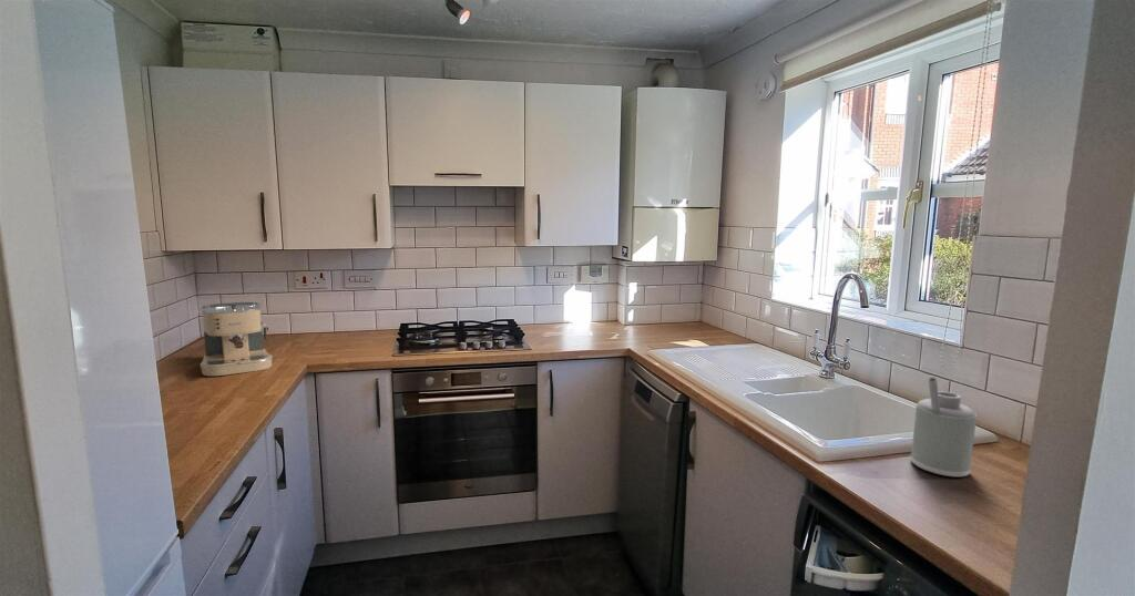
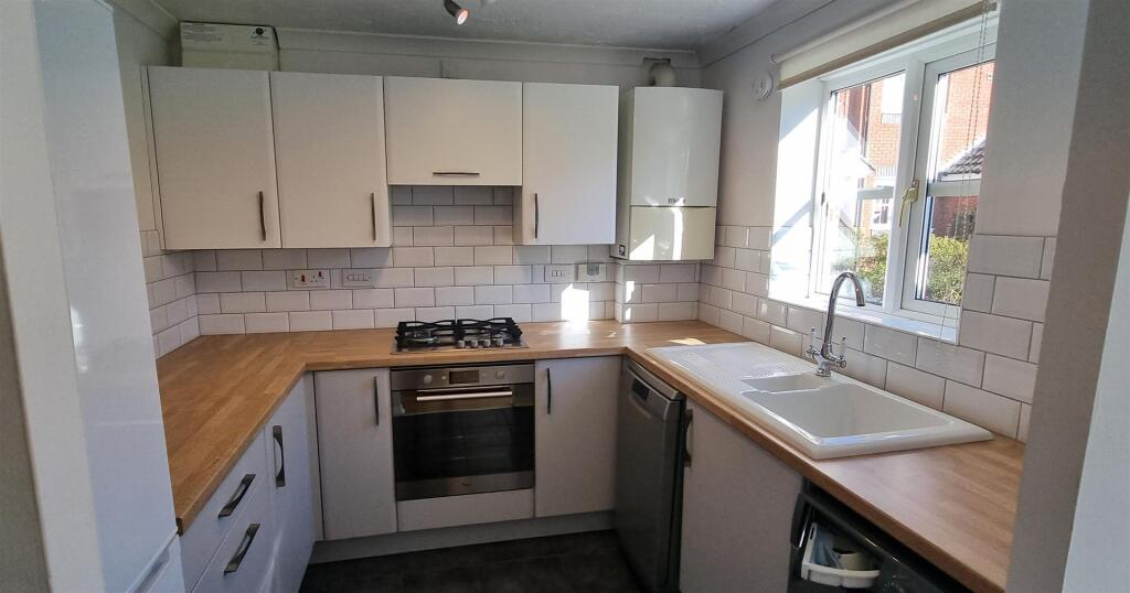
- coffee maker (235, 336)
- soap dispenser (941, 421)
